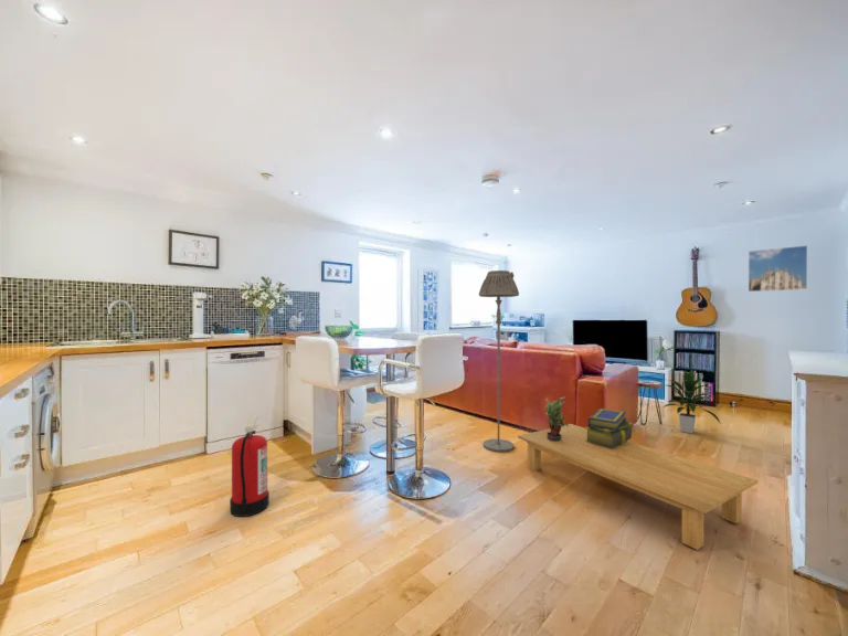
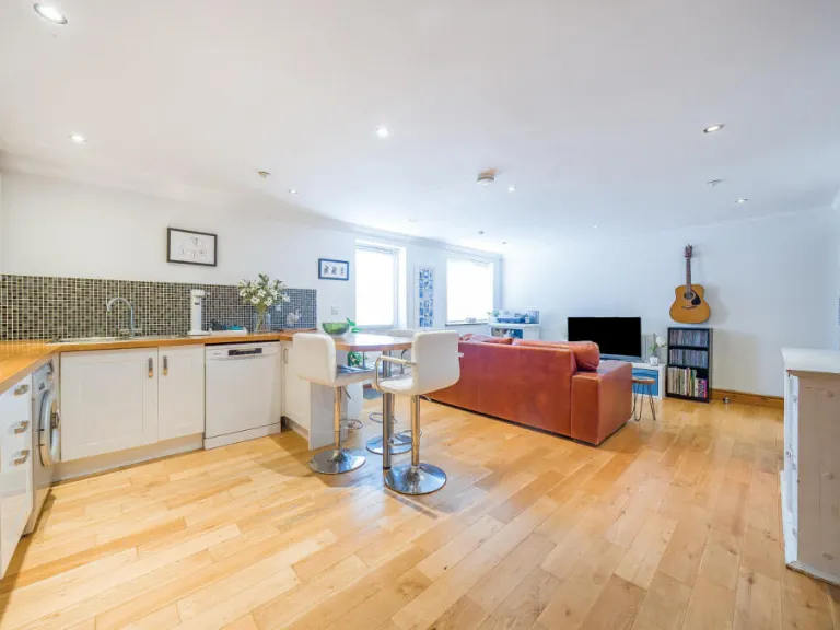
- floor lamp (498, 359)
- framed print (776, 269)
- coffee table (618, 471)
- stack of books (608, 427)
- indoor plant (689, 402)
- fire extinguisher (250, 464)
- potted plant (556, 417)
